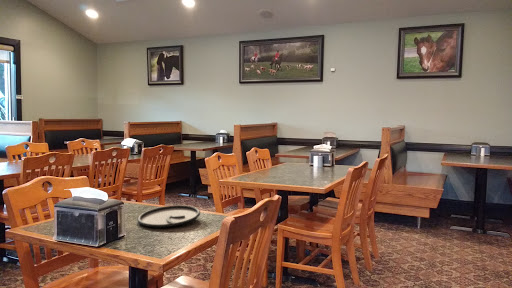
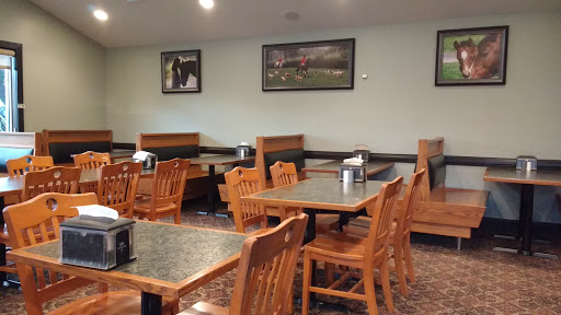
- plate (169, 215)
